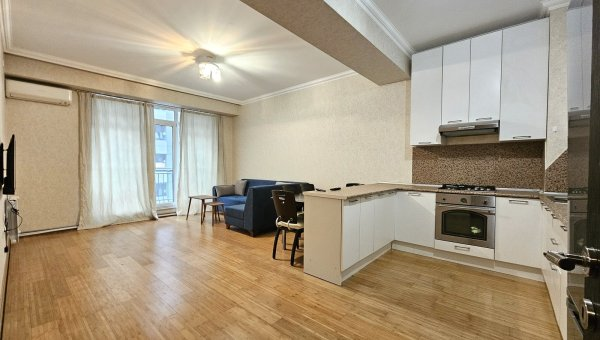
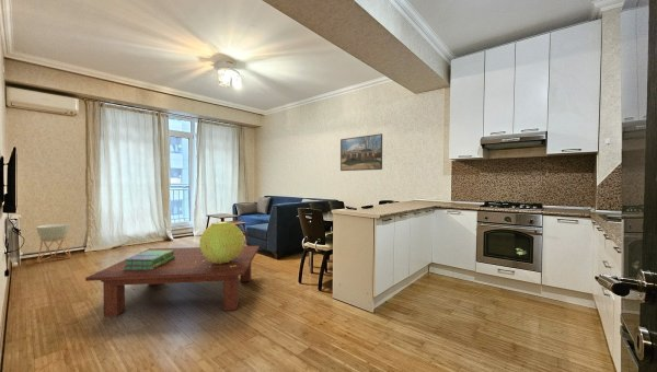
+ decorative sphere (222, 242)
+ planter (54, 241)
+ coffee table (189, 276)
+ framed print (359, 153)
+ stack of books (150, 258)
